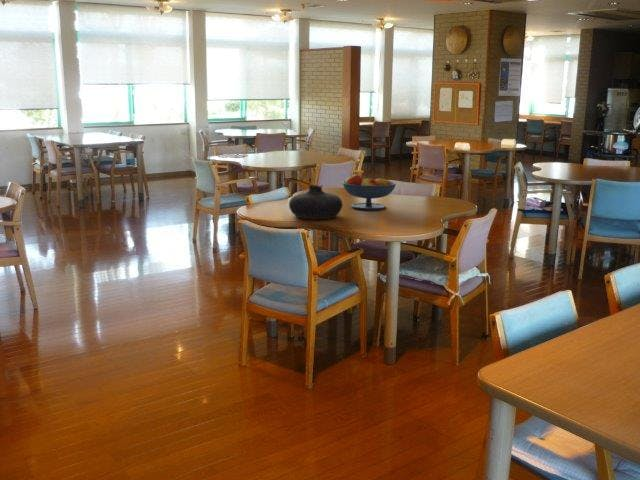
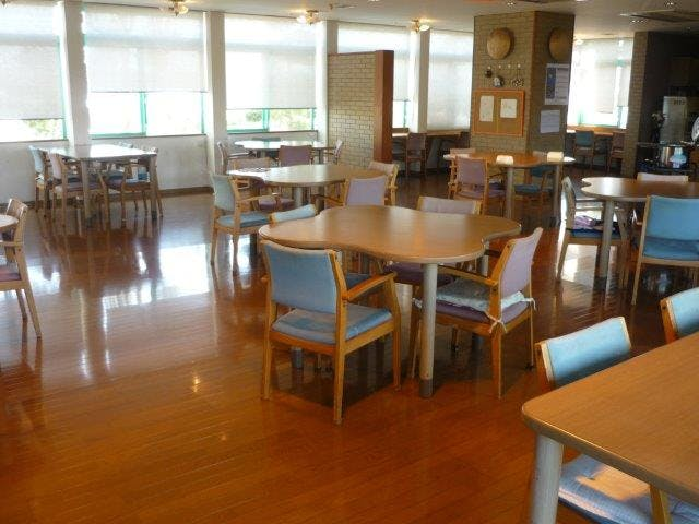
- fruit bowl (368, 190)
- vase (315, 200)
